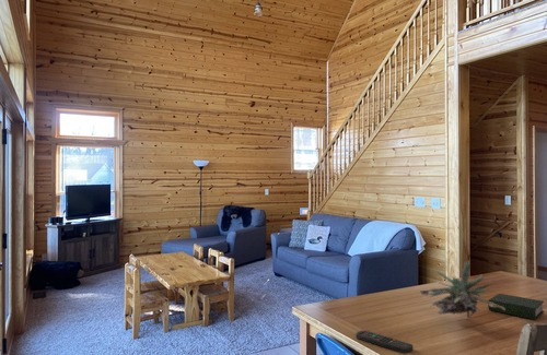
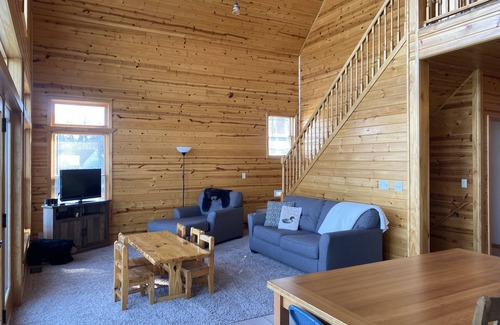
- remote control (383, 341)
- book (515, 305)
- plant (464, 292)
